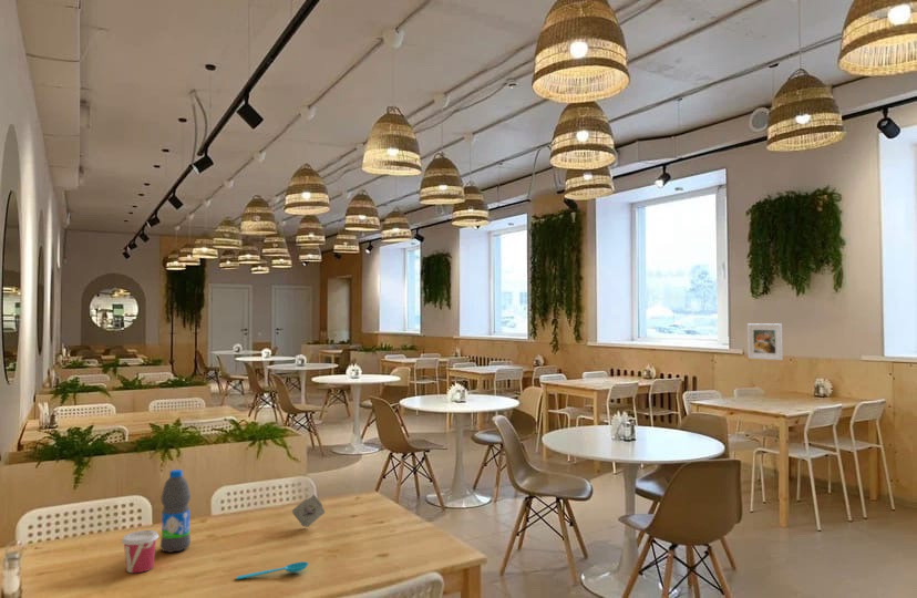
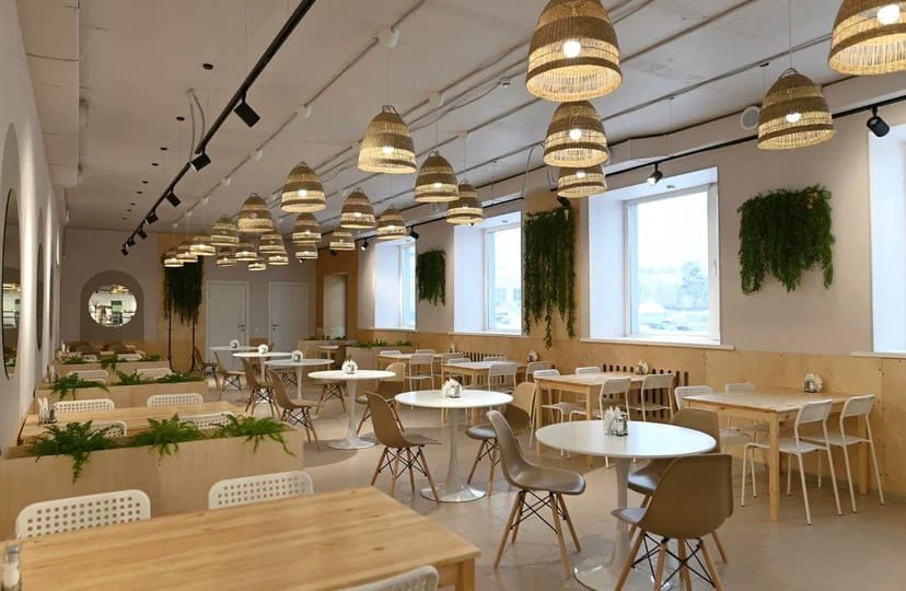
- water bottle (175, 509)
- succulent plant (308, 511)
- cup (140, 551)
- spoon (272, 570)
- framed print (764, 341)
